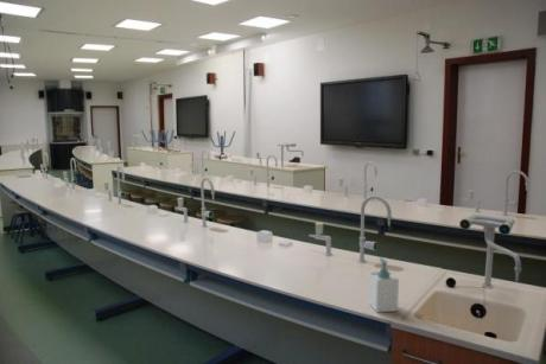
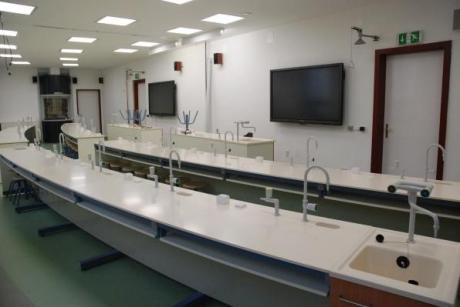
- soap bottle (383, 283)
